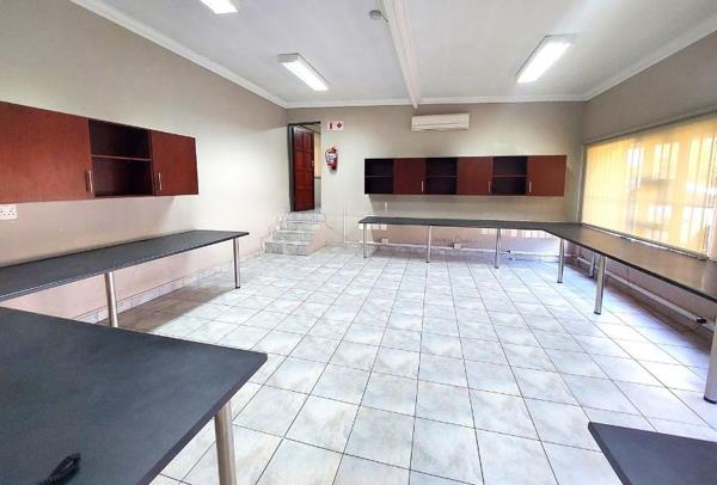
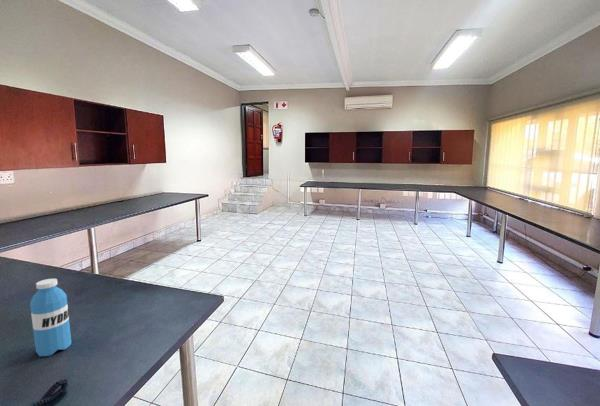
+ water bottle (50, 315)
